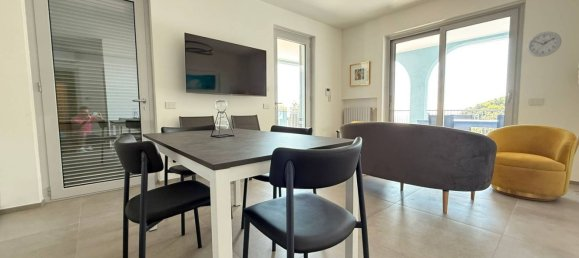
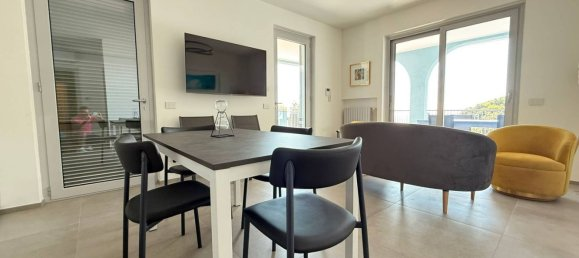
- wall clock (543, 44)
